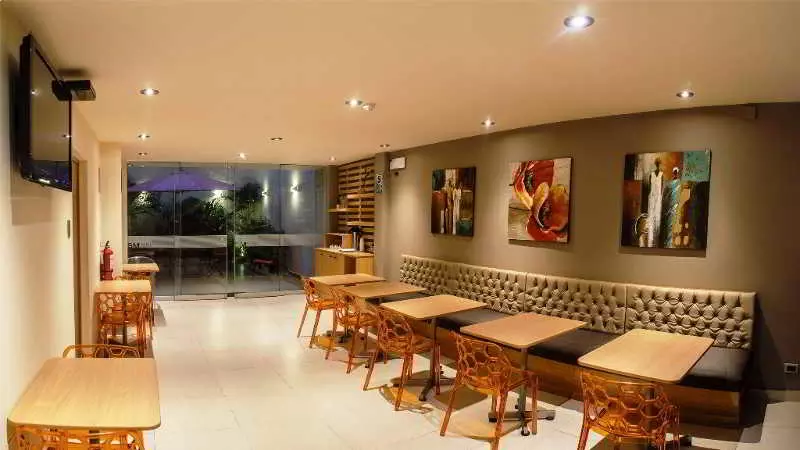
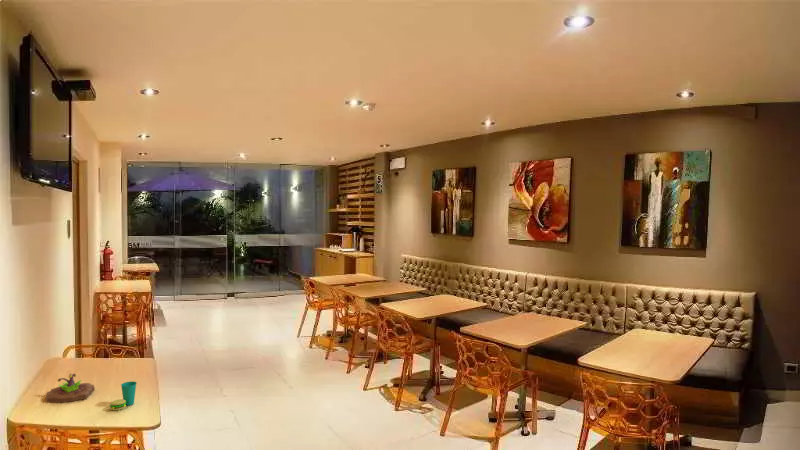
+ cup (123, 396)
+ succulent planter (70, 384)
